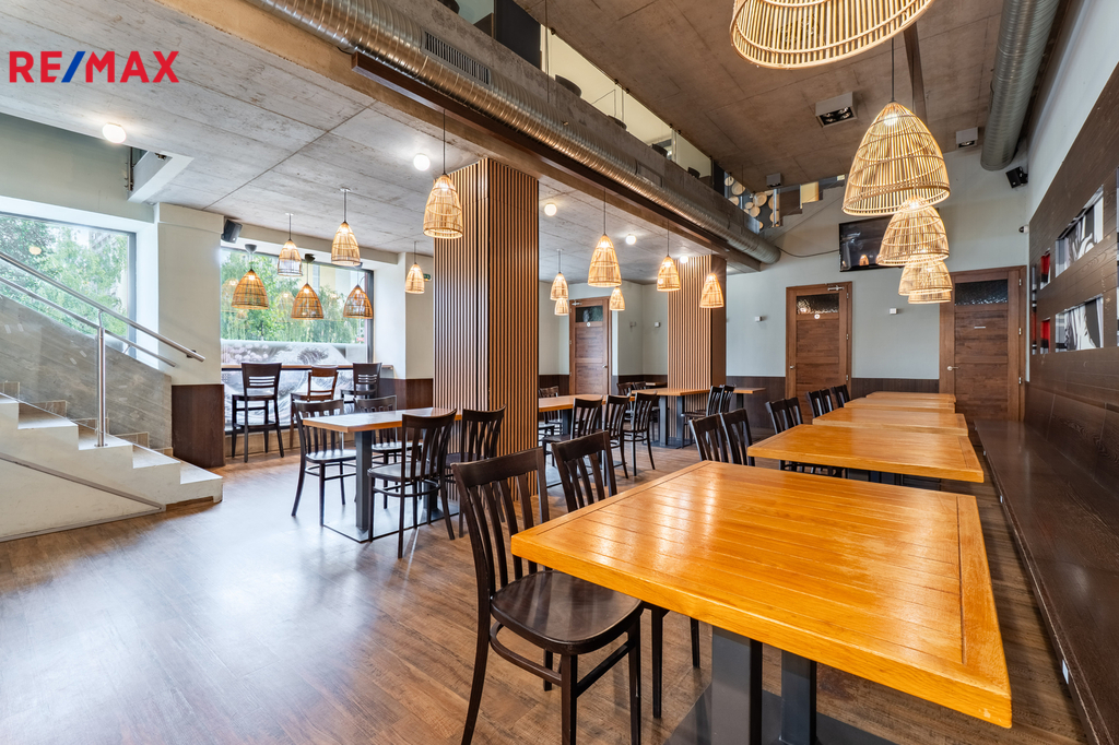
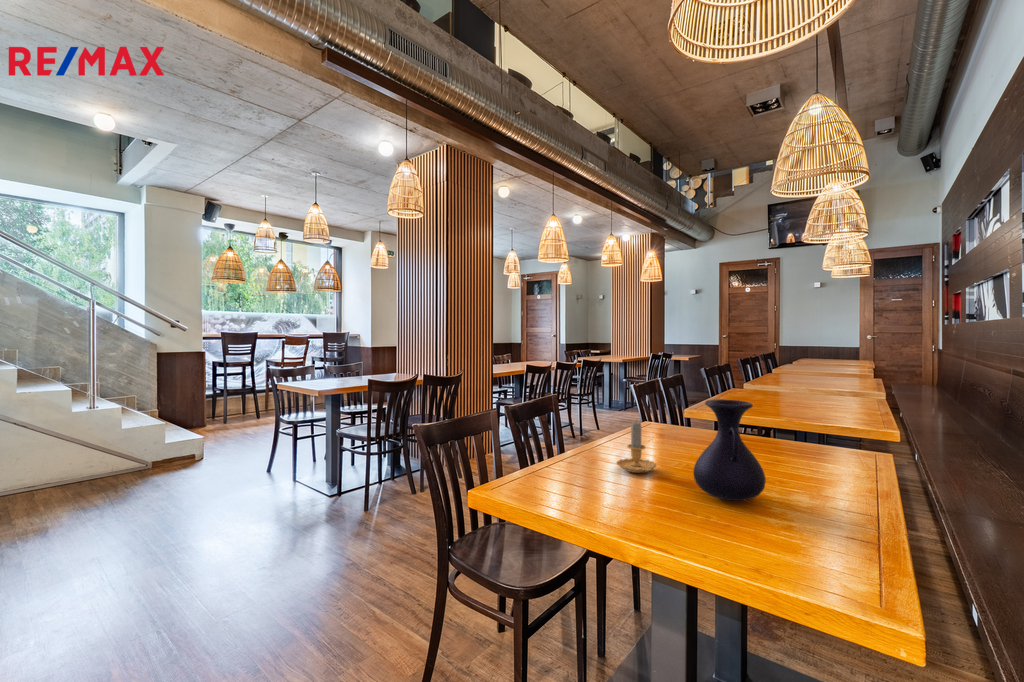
+ candle (638, 445)
+ vase (728, 450)
